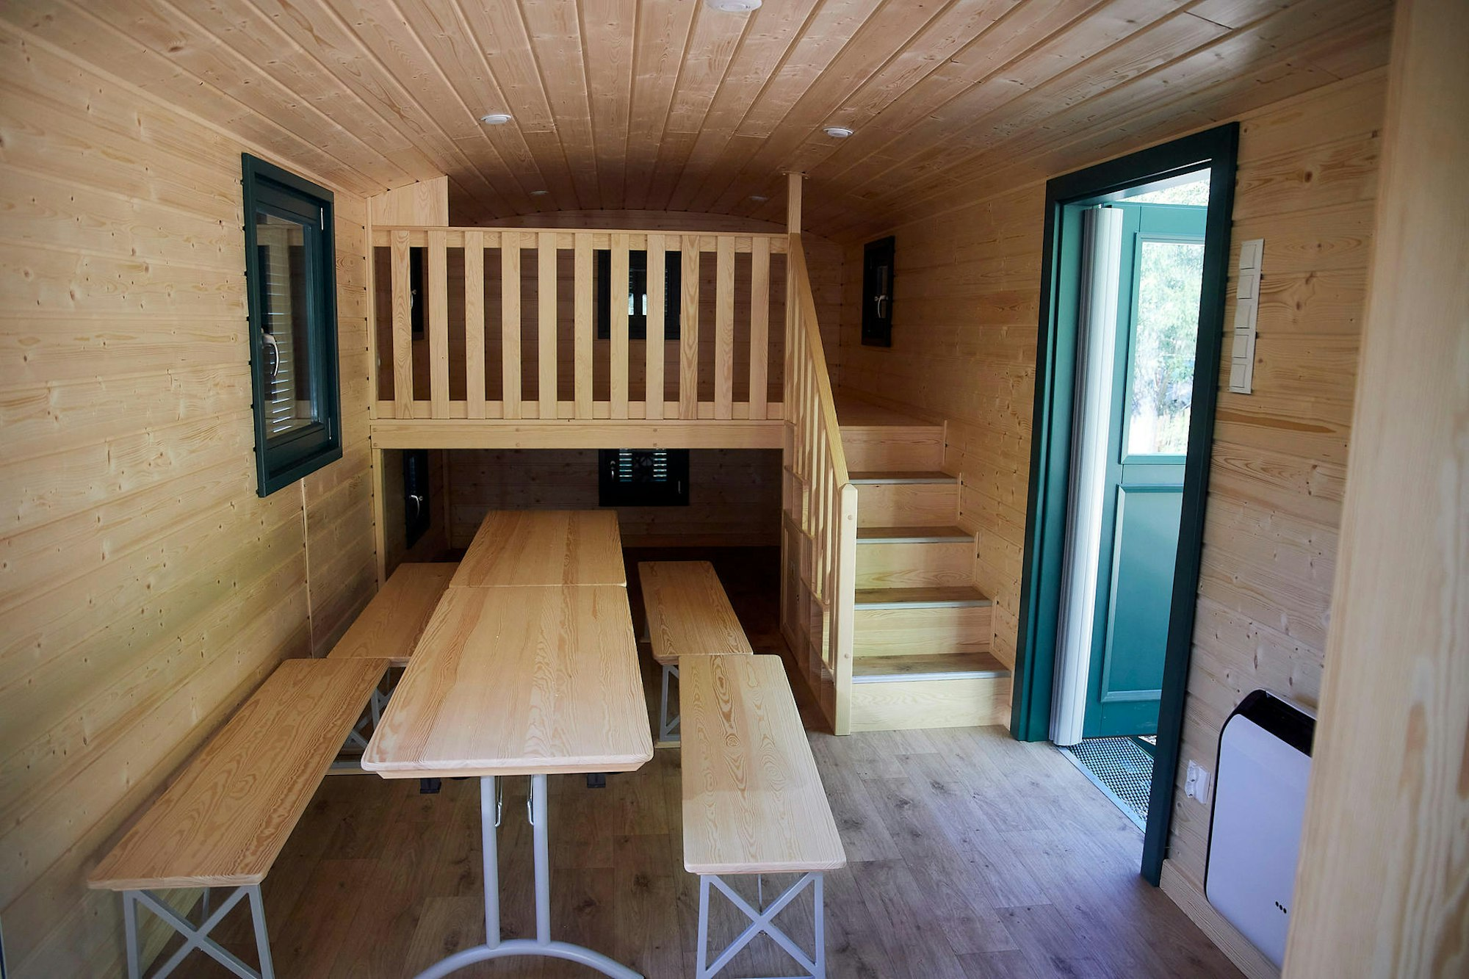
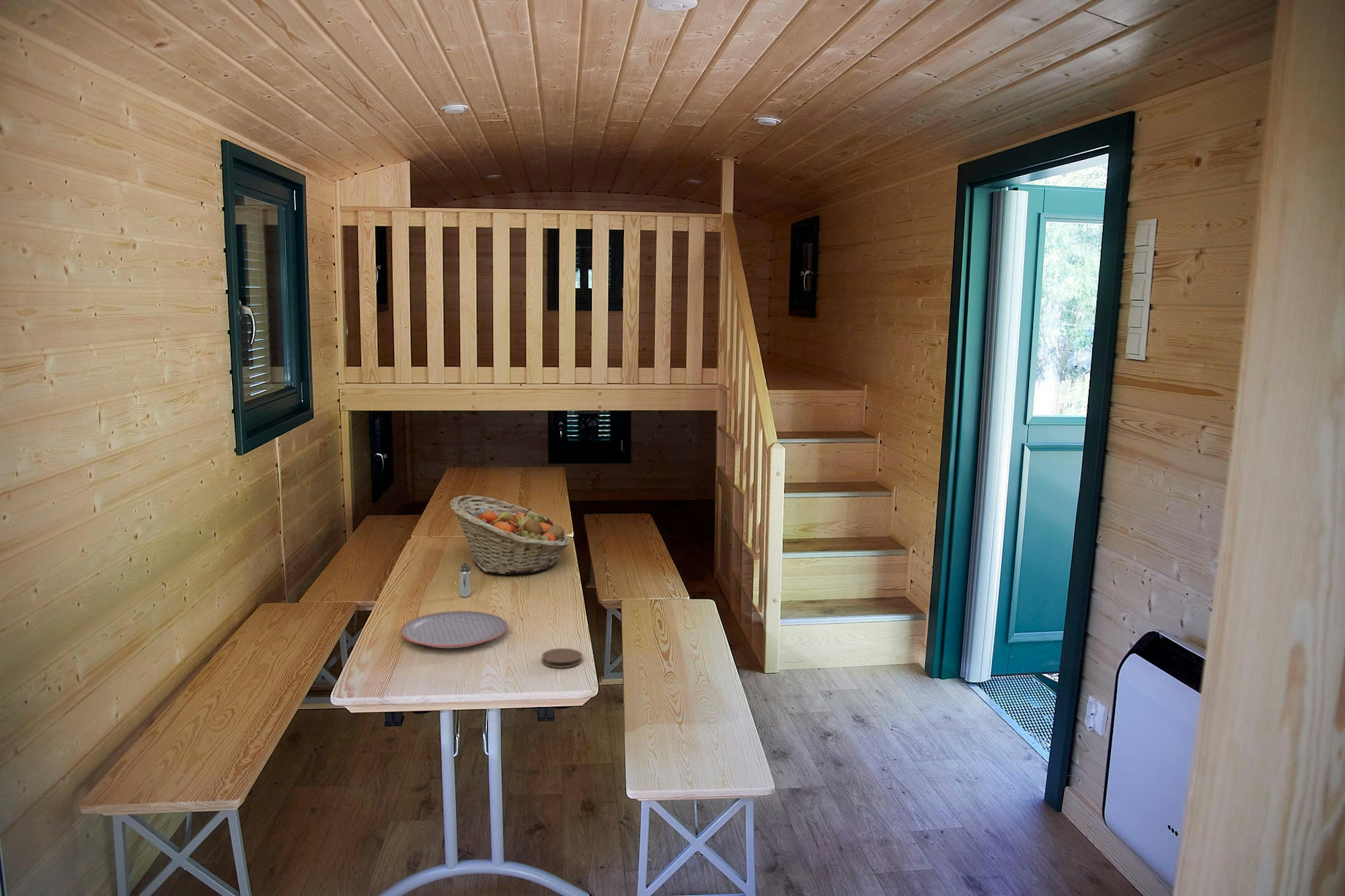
+ fruit basket (510, 531)
+ plate (455, 631)
+ coaster (562, 657)
+ shaker (465, 579)
